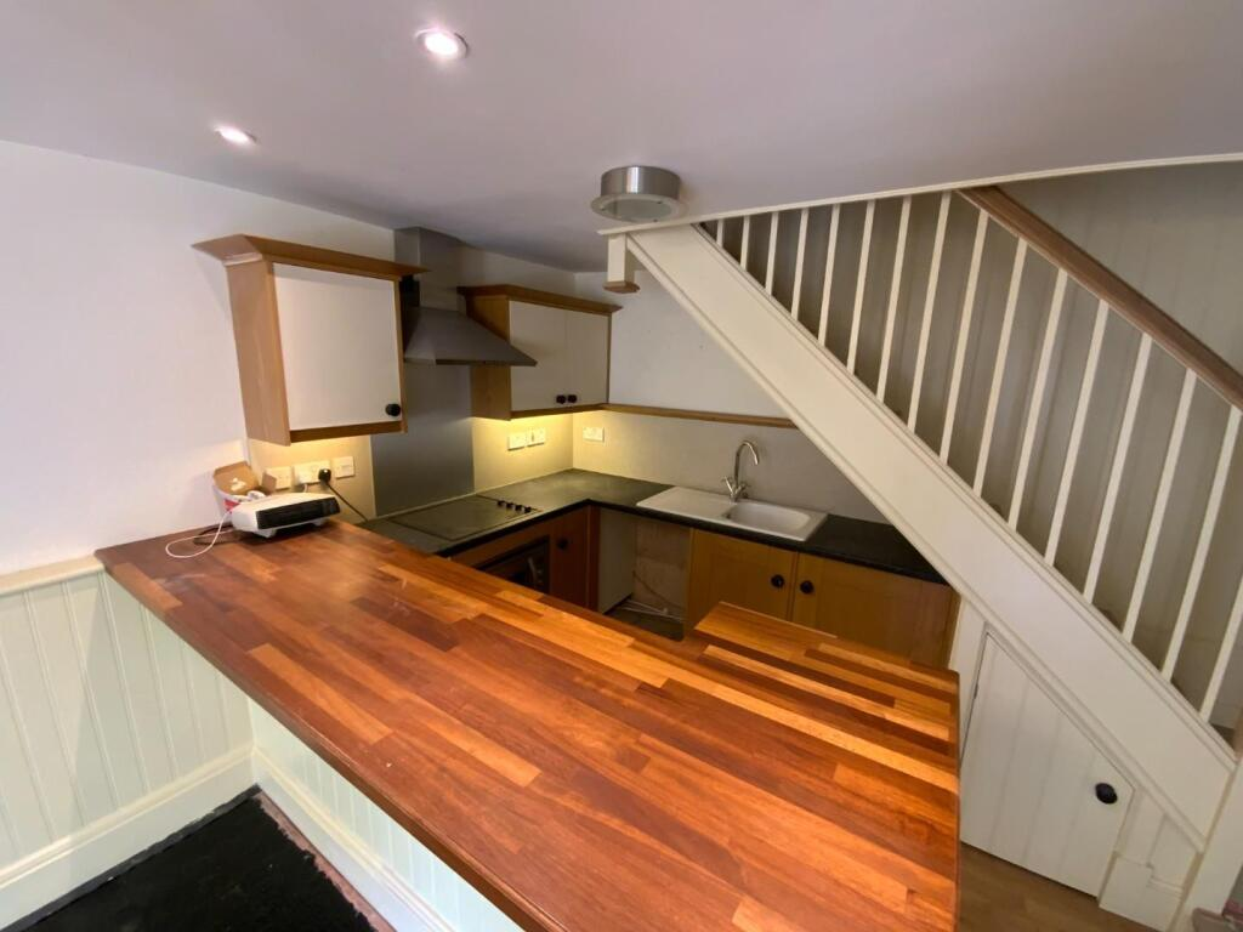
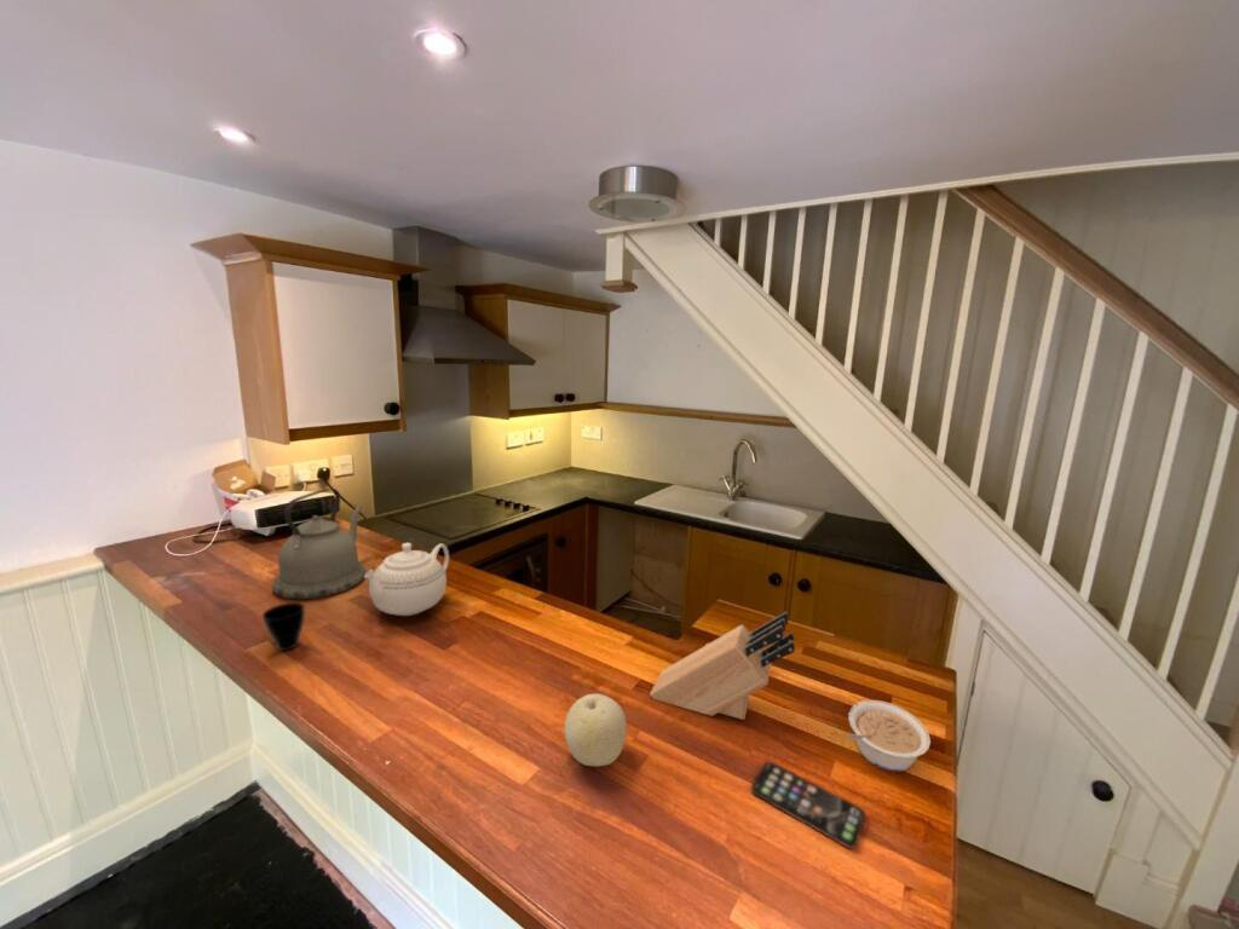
+ knife block (721, 656)
+ cup (282, 627)
+ smartphone (806, 801)
+ kettle (318, 536)
+ legume (886, 738)
+ teapot (409, 576)
+ fruit (595, 729)
